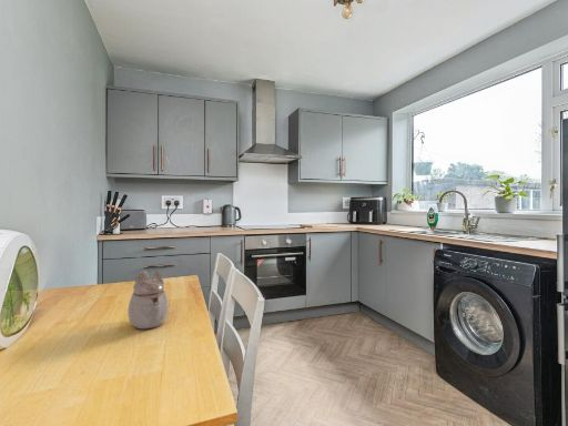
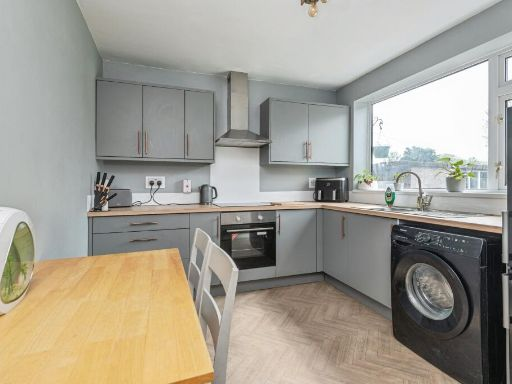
- teapot (148, 297)
